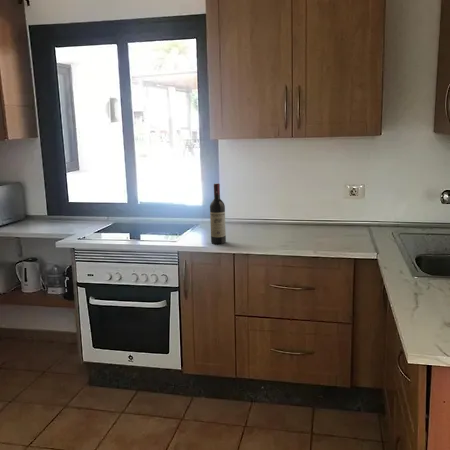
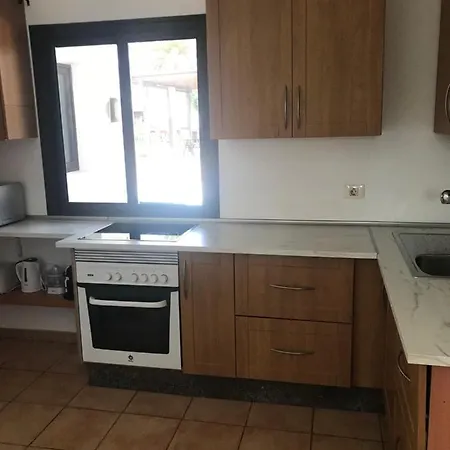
- wine bottle (217, 213)
